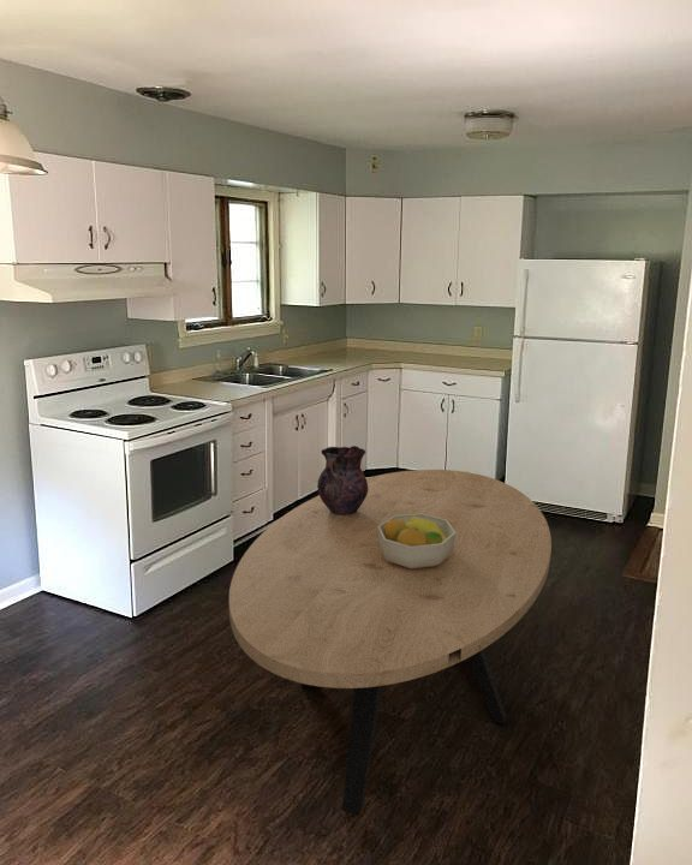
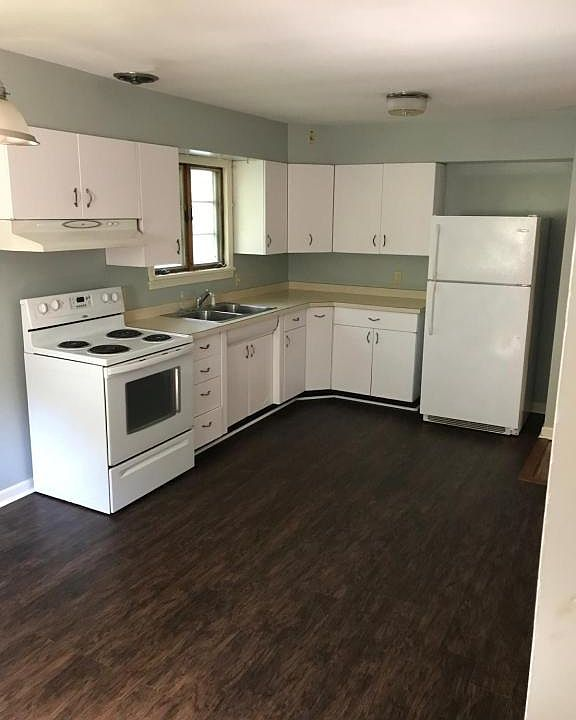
- vase (342, 479)
- fruit bowl (416, 536)
- dining table (402, 620)
